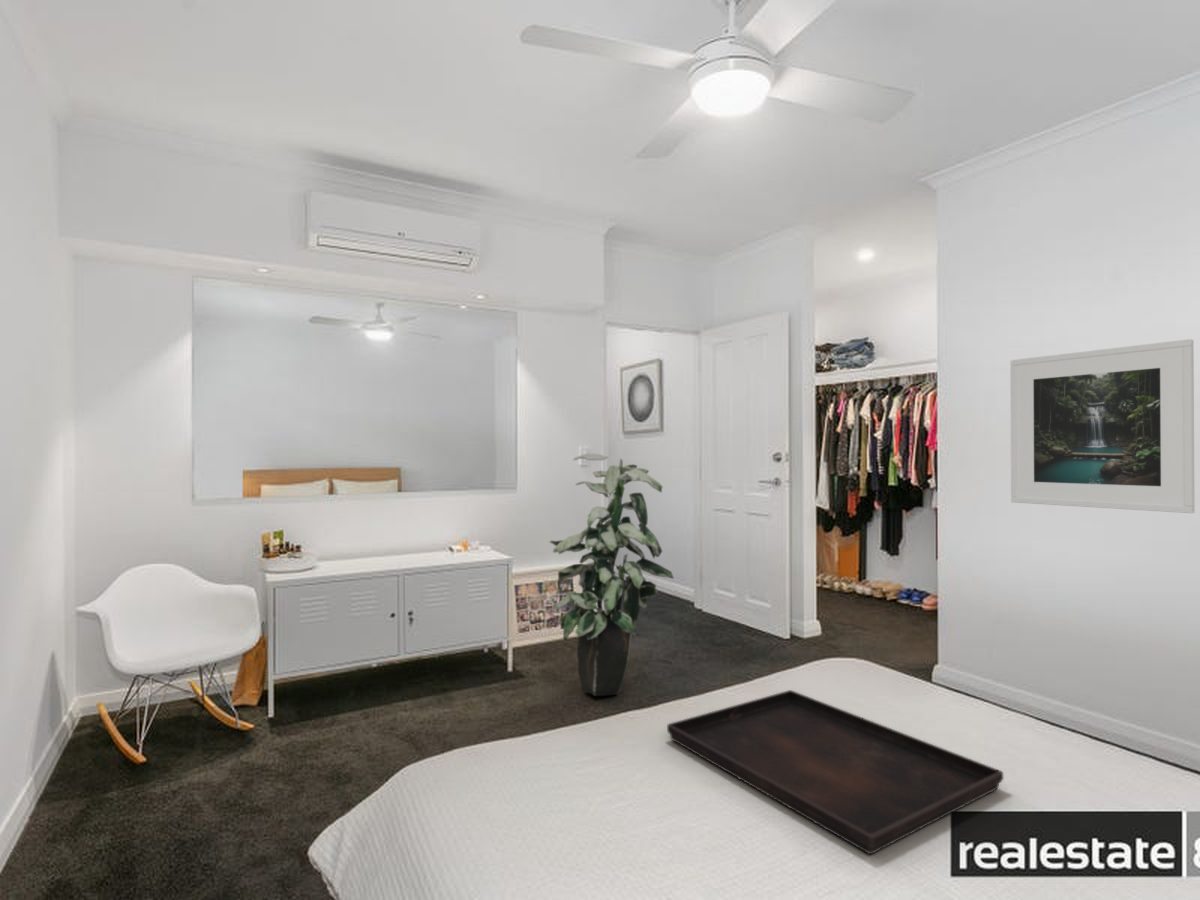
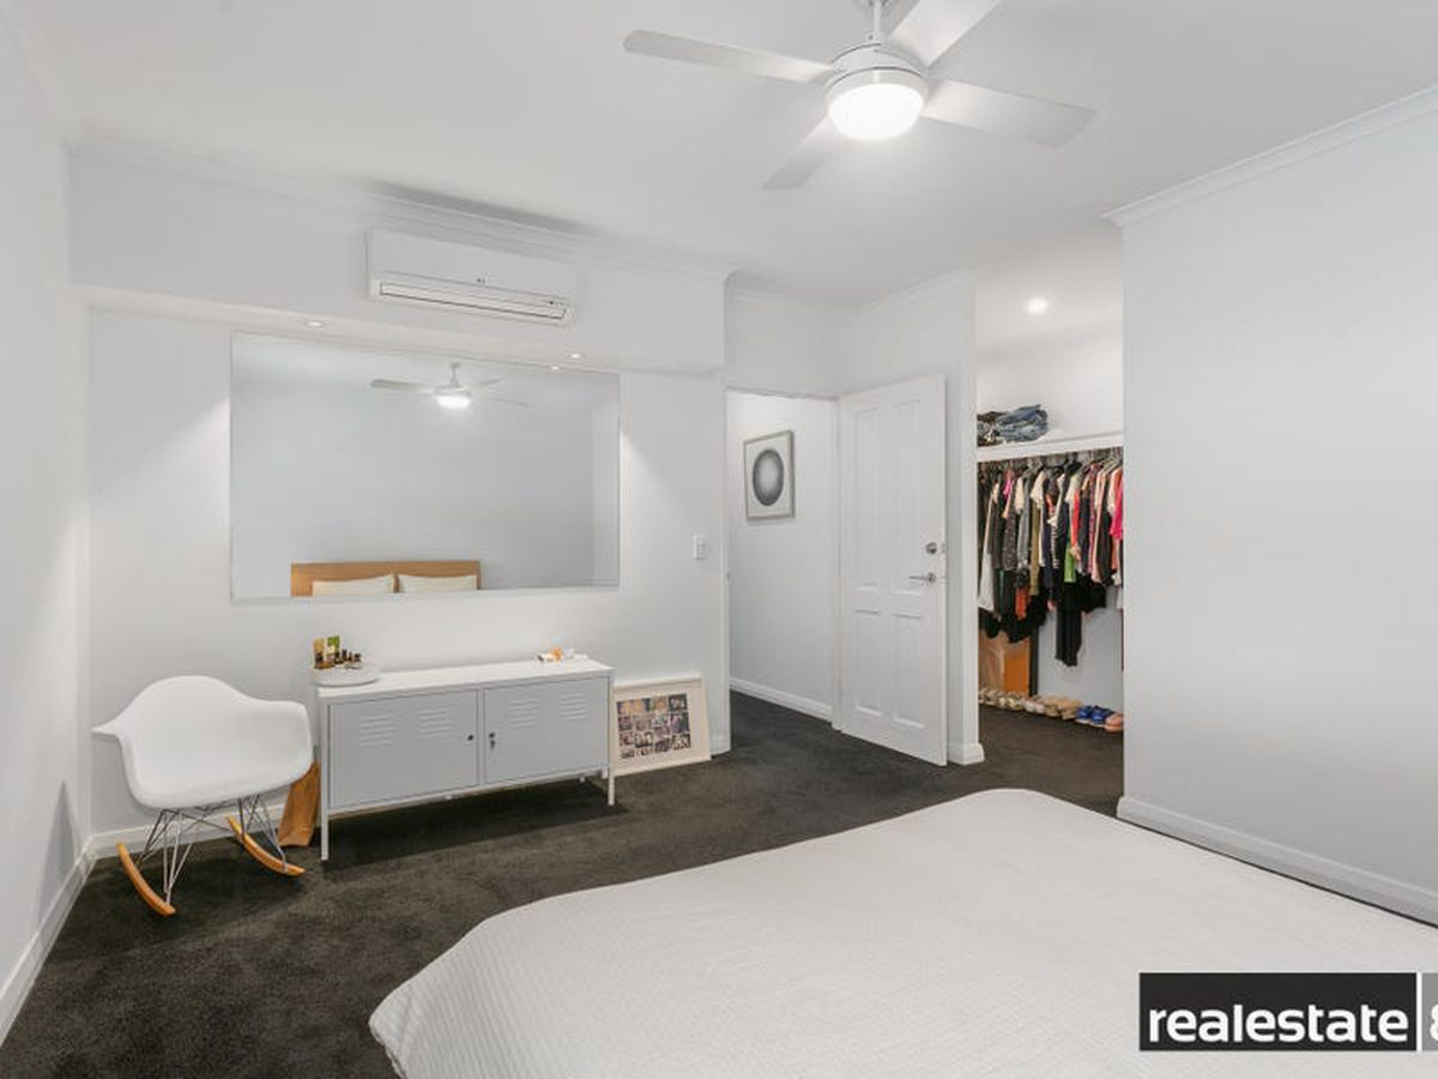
- serving tray (821, 754)
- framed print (1093, 428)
- indoor plant (605, 571)
